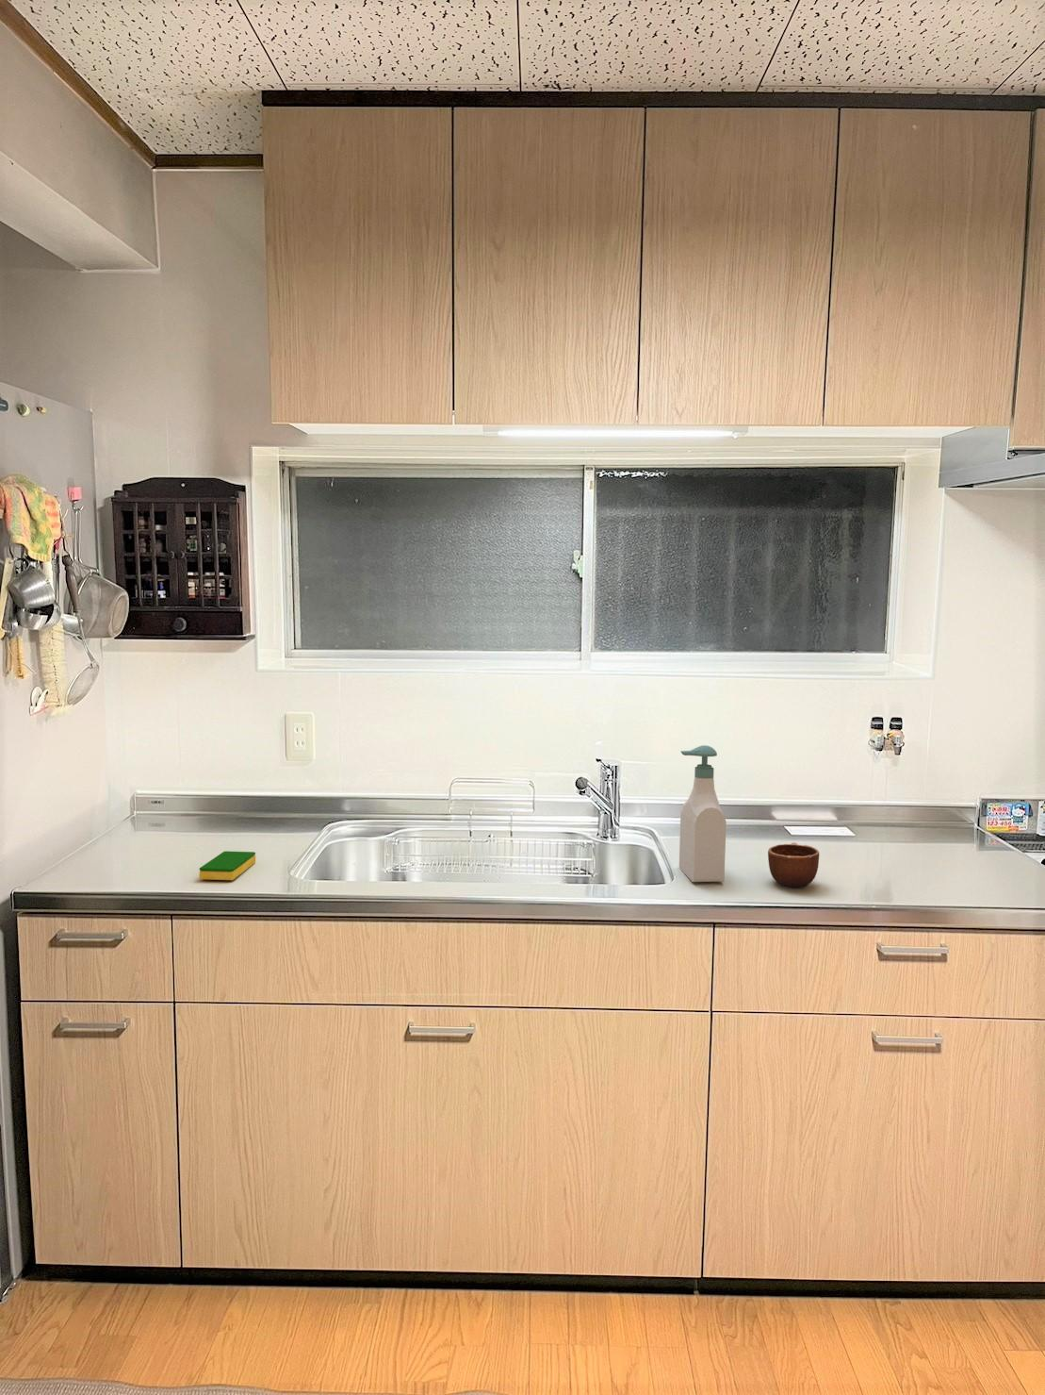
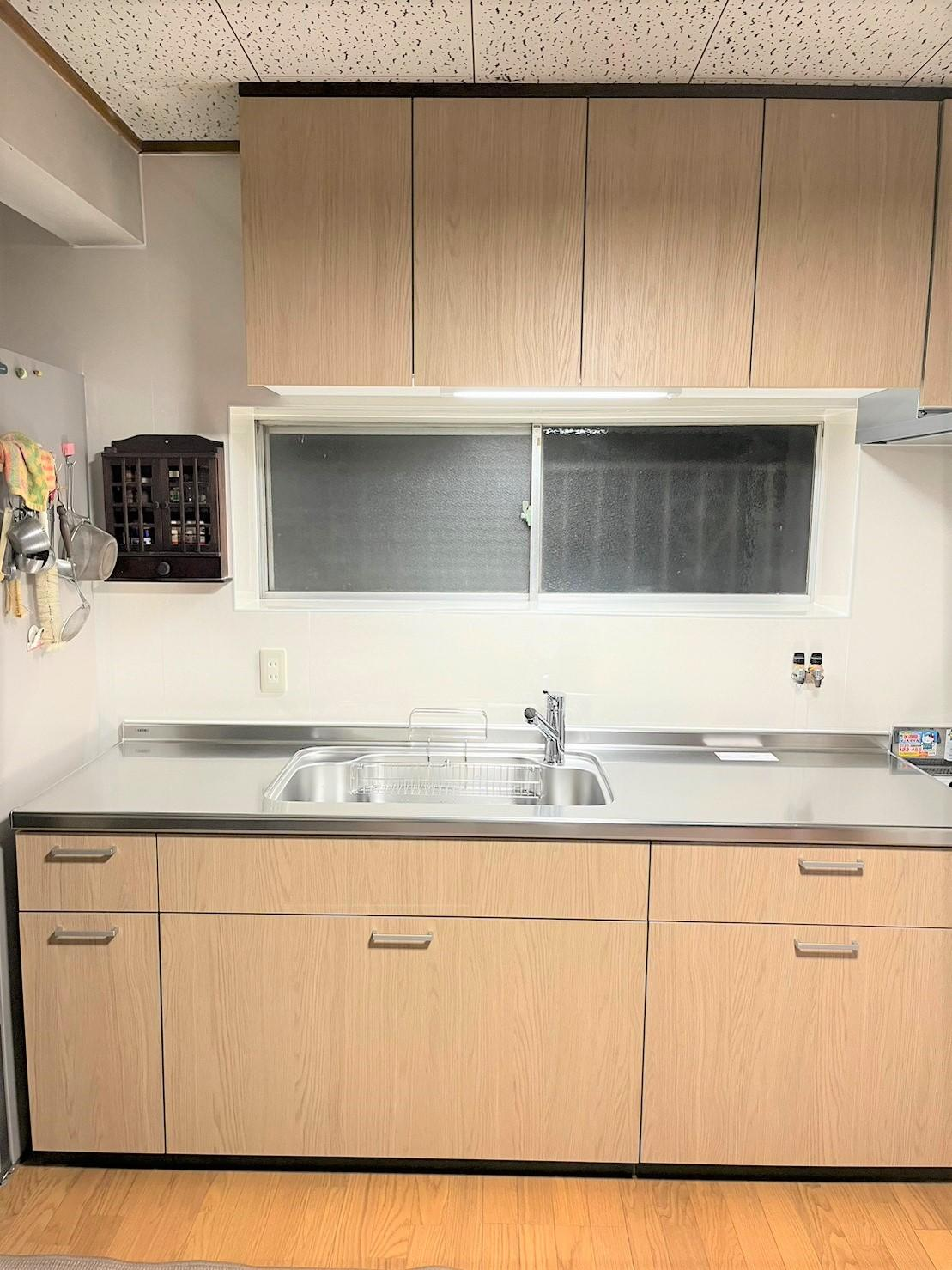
- dish sponge (228, 864)
- soap bottle (698, 811)
- mug (789, 864)
